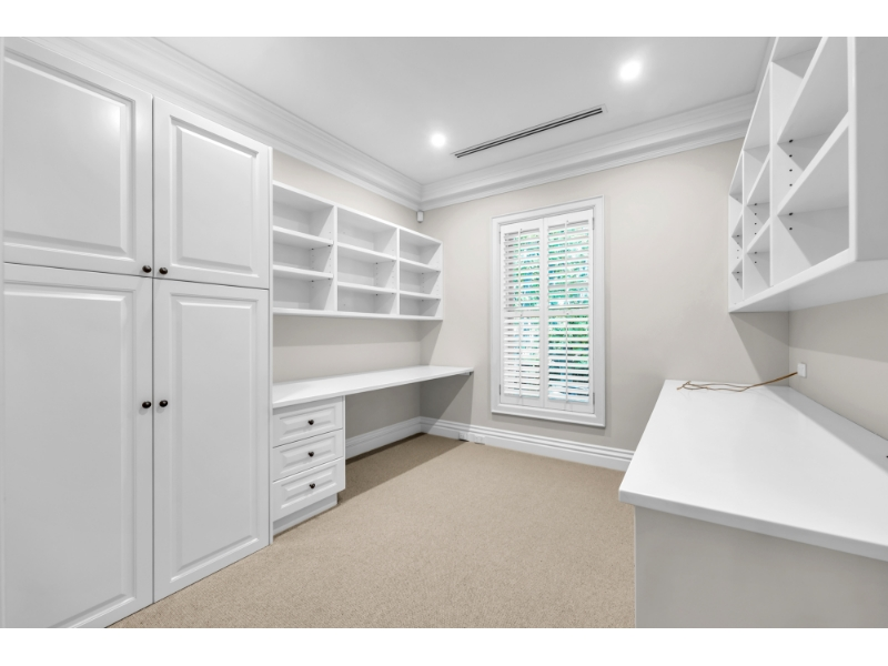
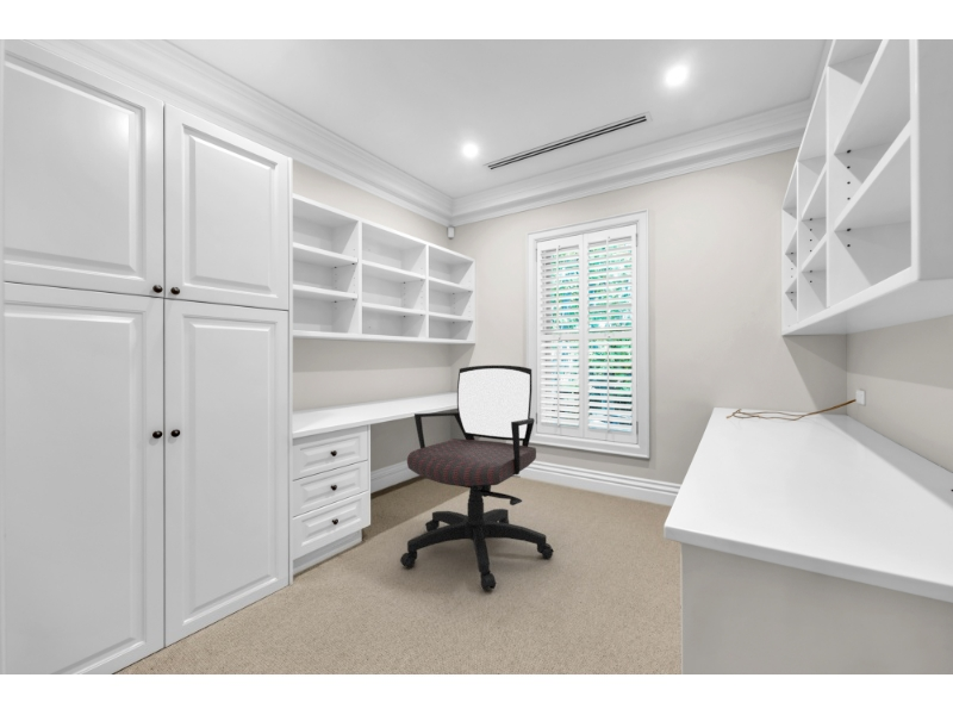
+ office chair (478, 456)
